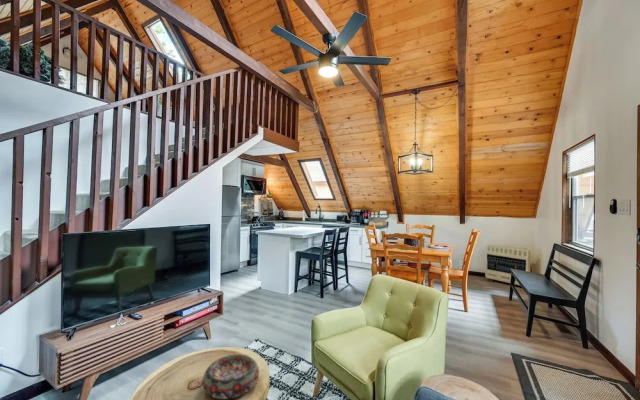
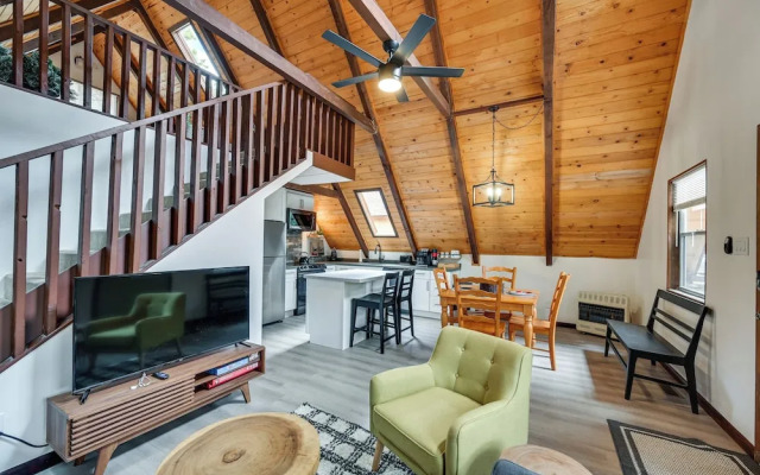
- decorative bowl (231, 375)
